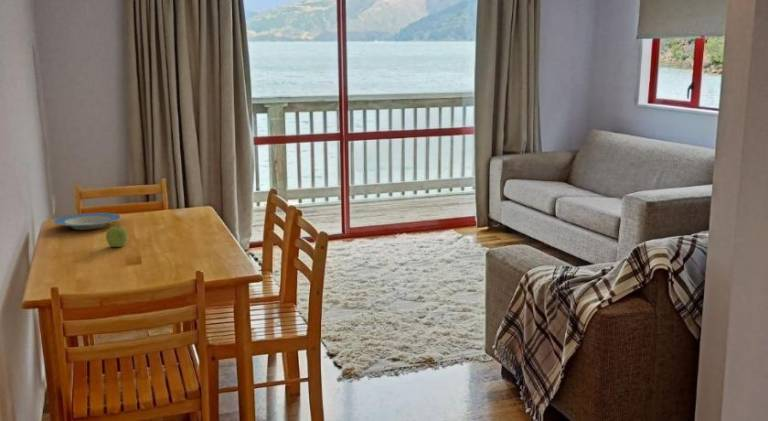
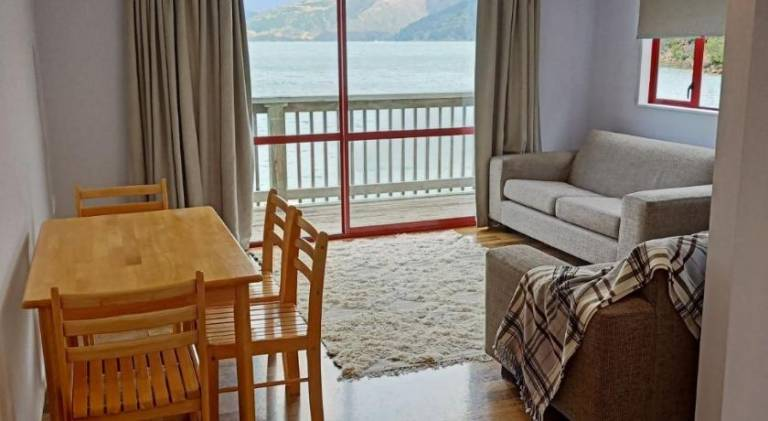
- plate (88, 222)
- fruit (116, 236)
